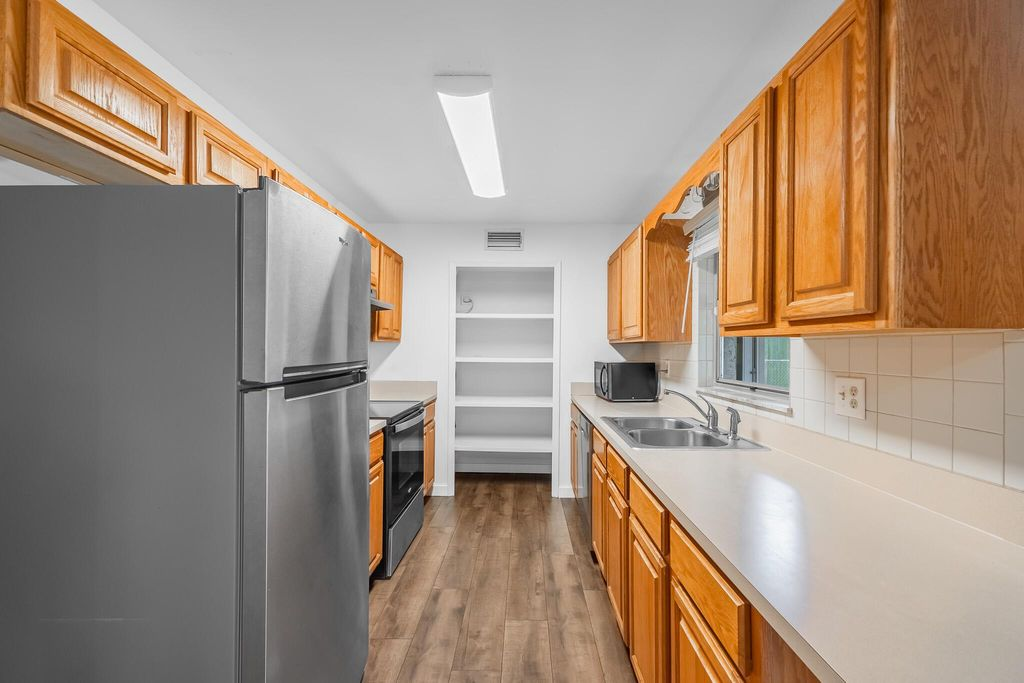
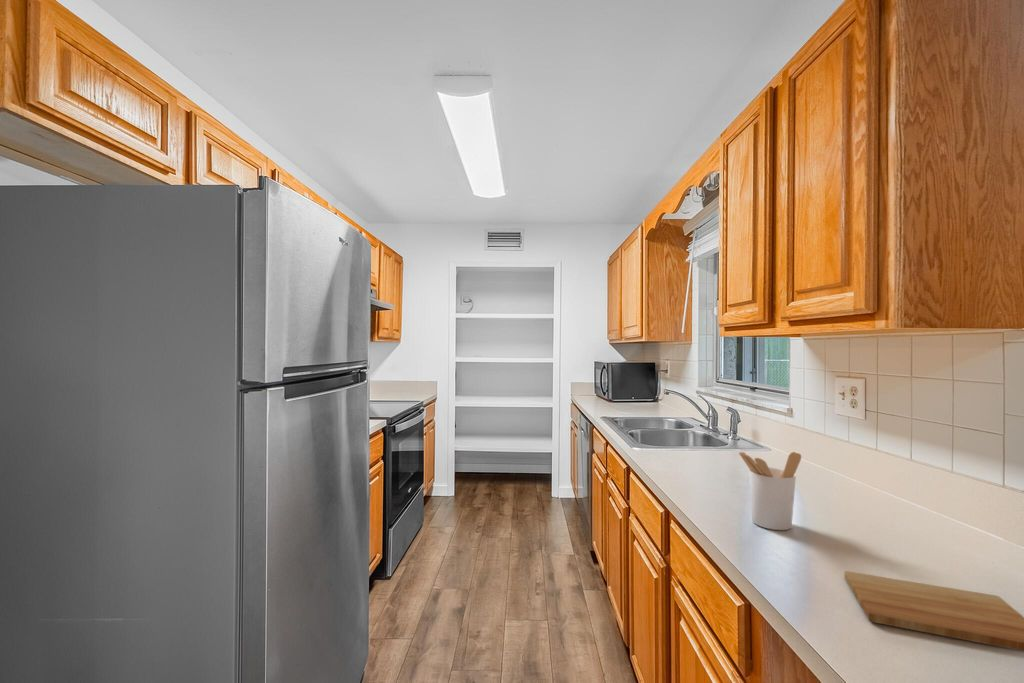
+ utensil holder (765, 486)
+ cutting board (936, 608)
